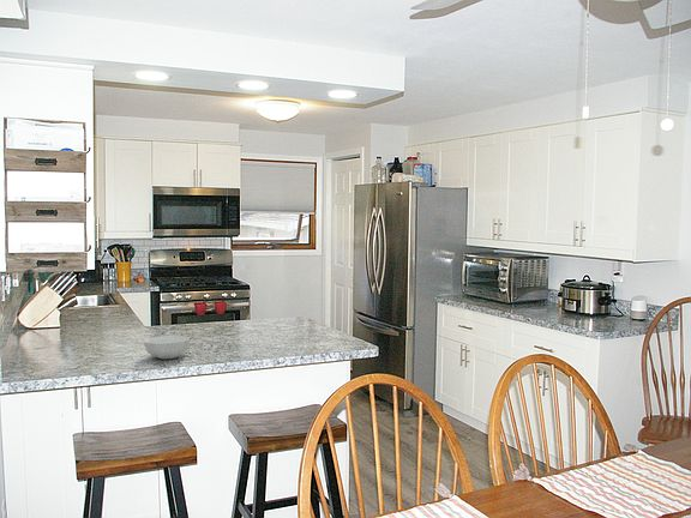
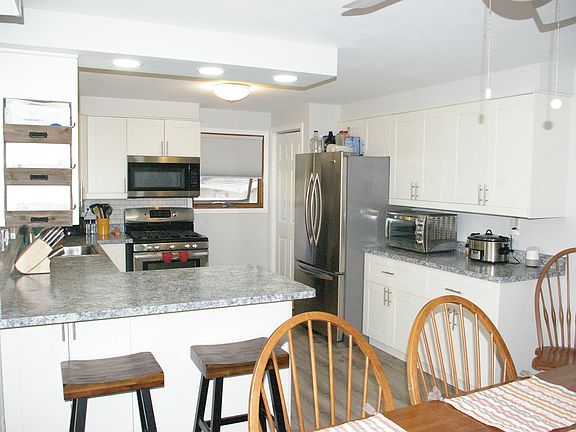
- cereal bowl (167, 348)
